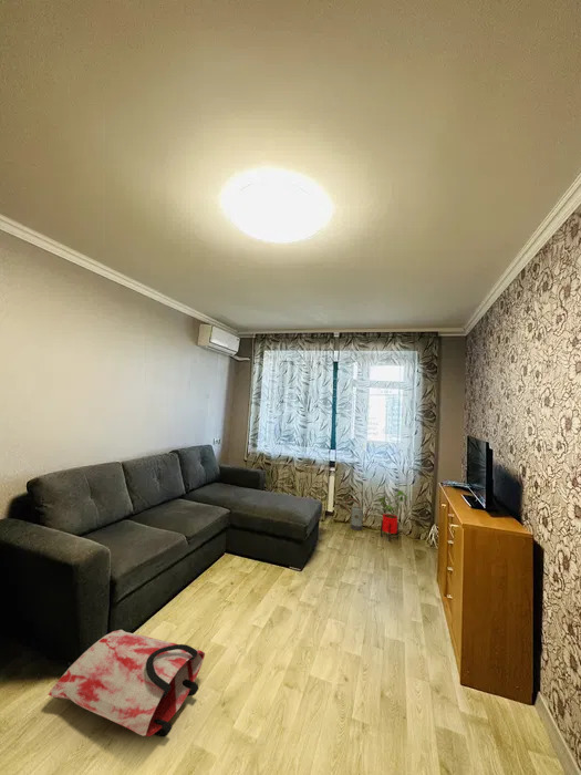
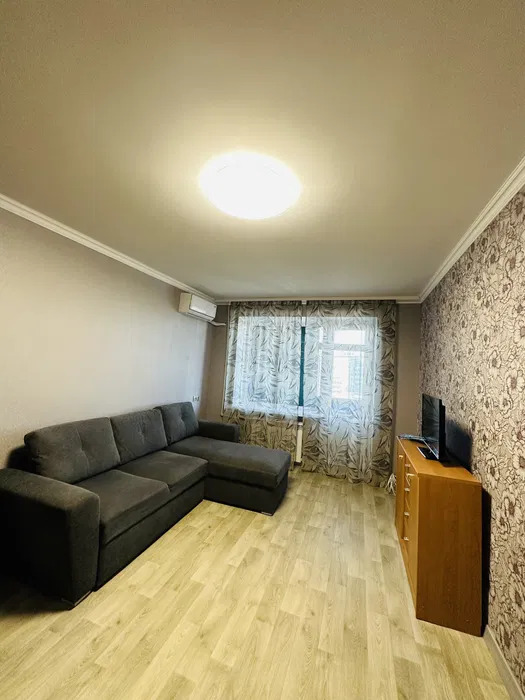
- watering can (356, 514)
- bag (133, 670)
- house plant (392, 515)
